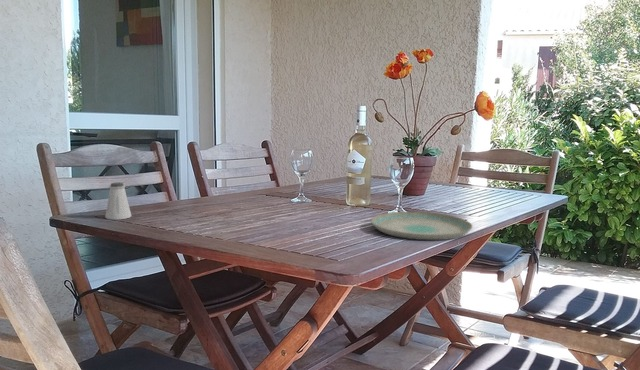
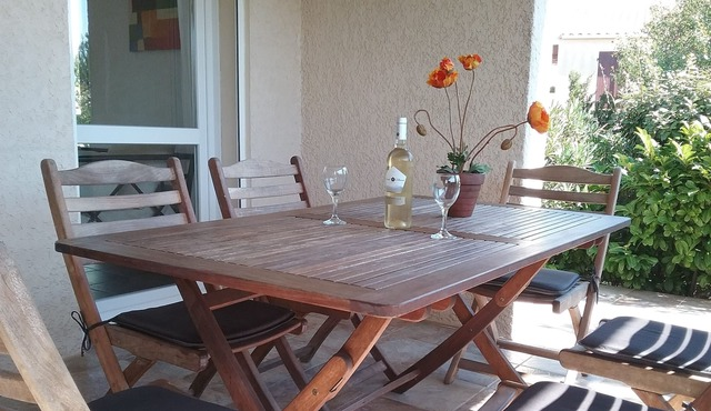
- plate (420, 225)
- saltshaker (117, 200)
